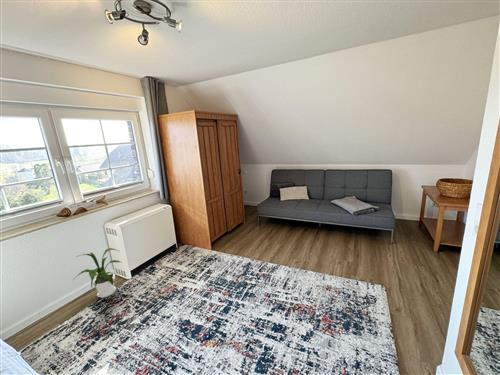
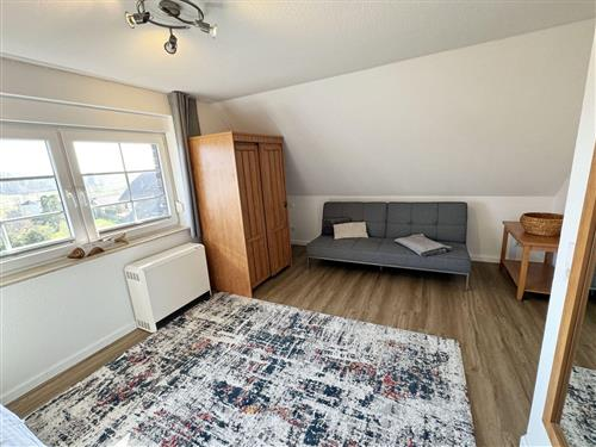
- house plant (101, 271)
